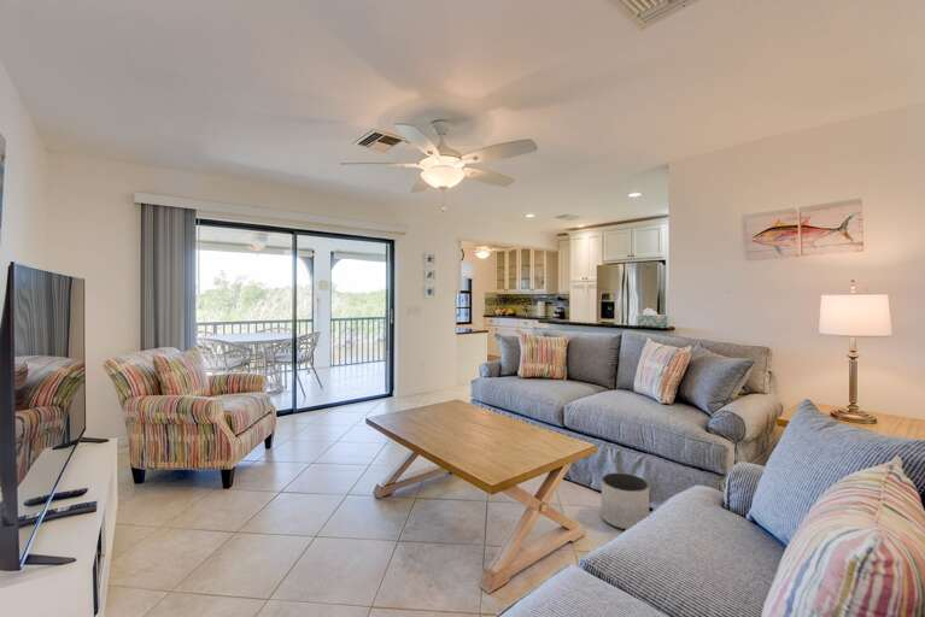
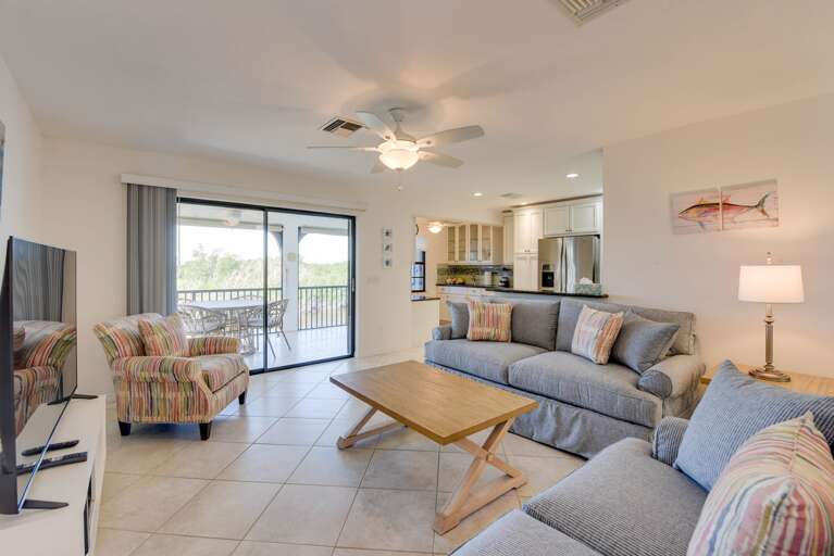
- planter (625, 500)
